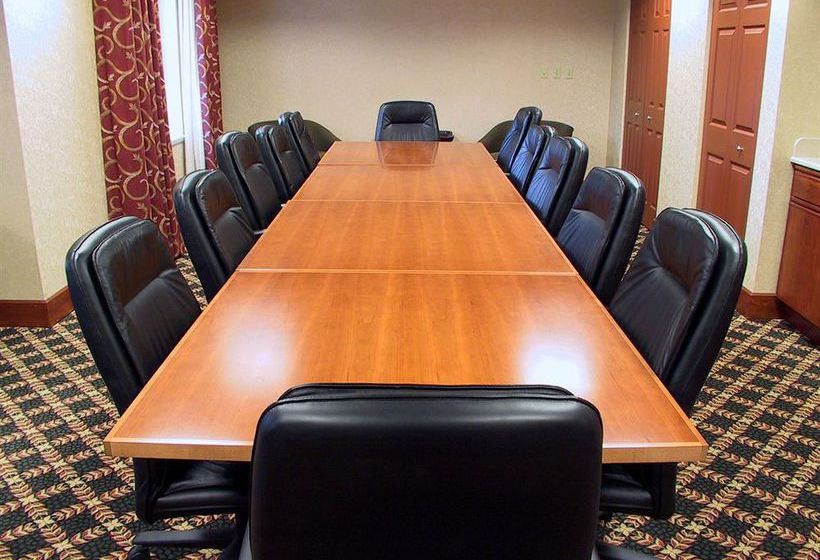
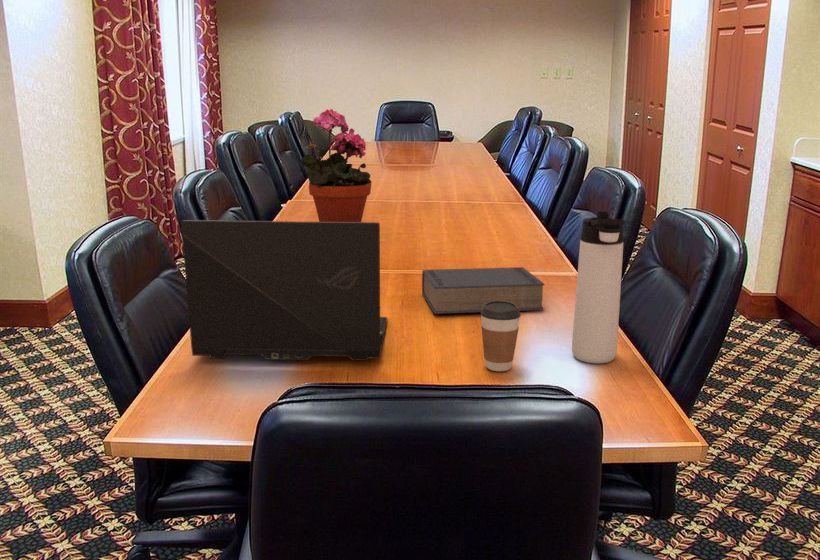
+ book (480, 289)
+ potted plant (338, 175)
+ laptop (295, 277)
+ thermos bottle (600, 289)
+ coffee cup (499, 336)
